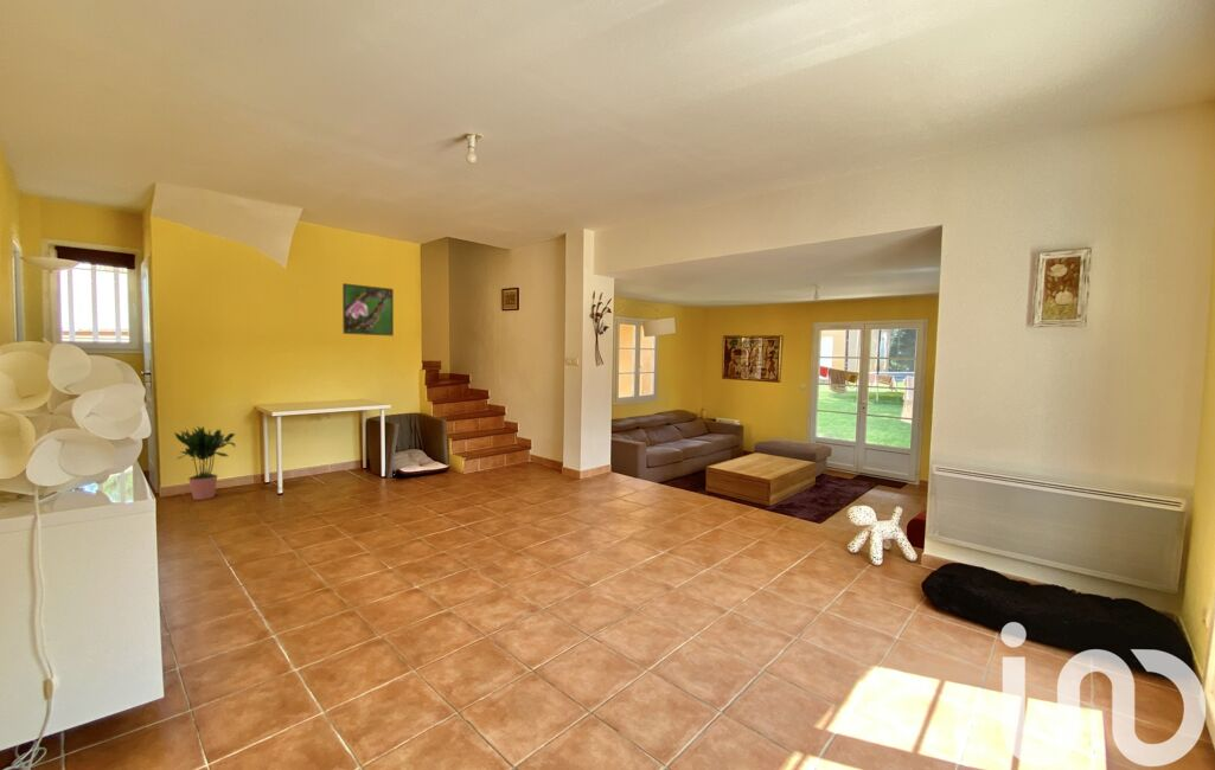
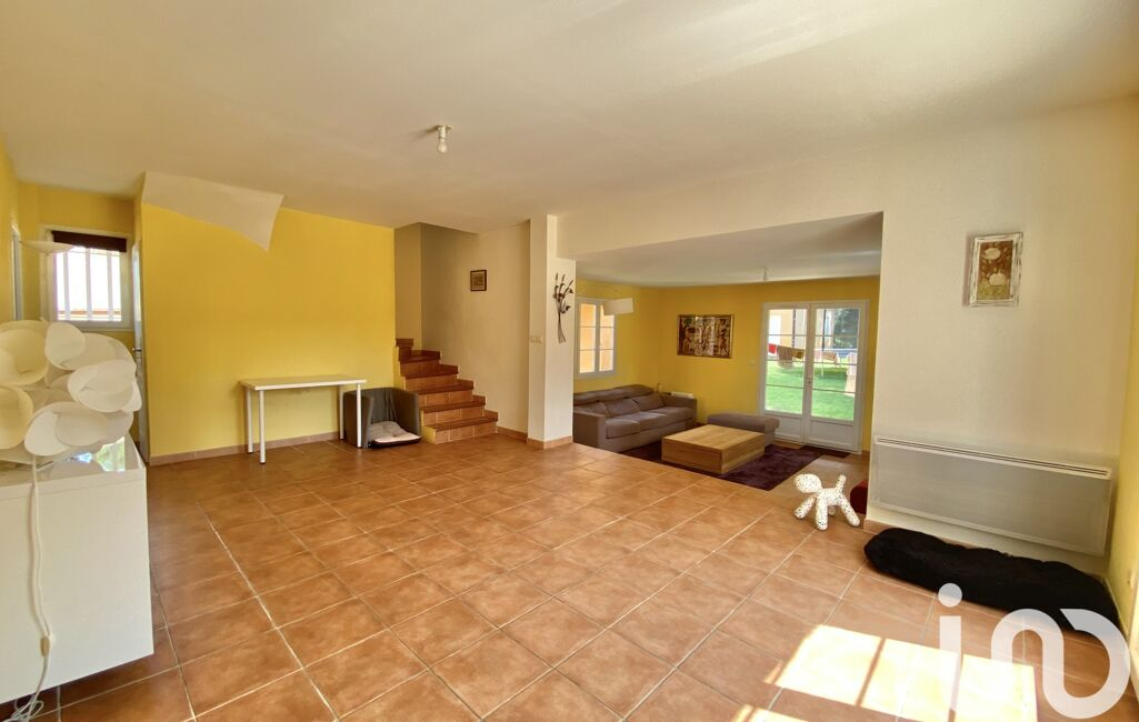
- potted plant (206, 460)
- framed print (369, 310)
